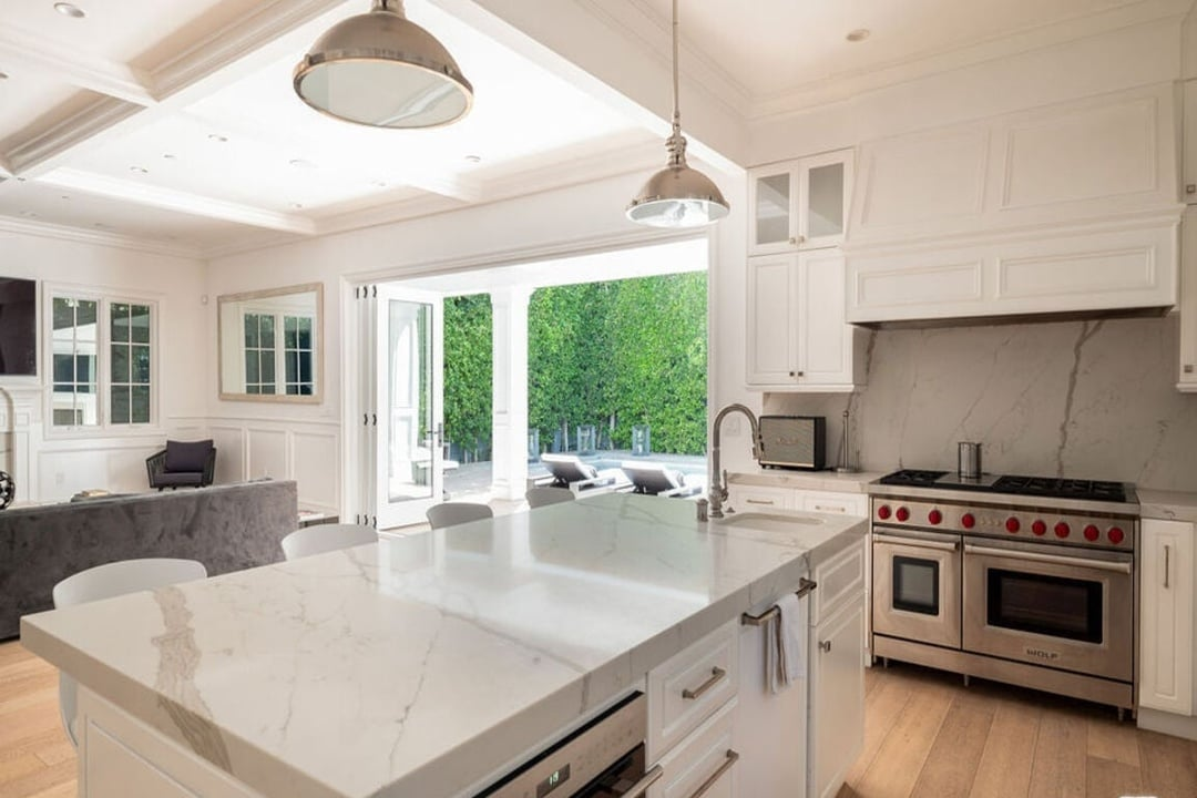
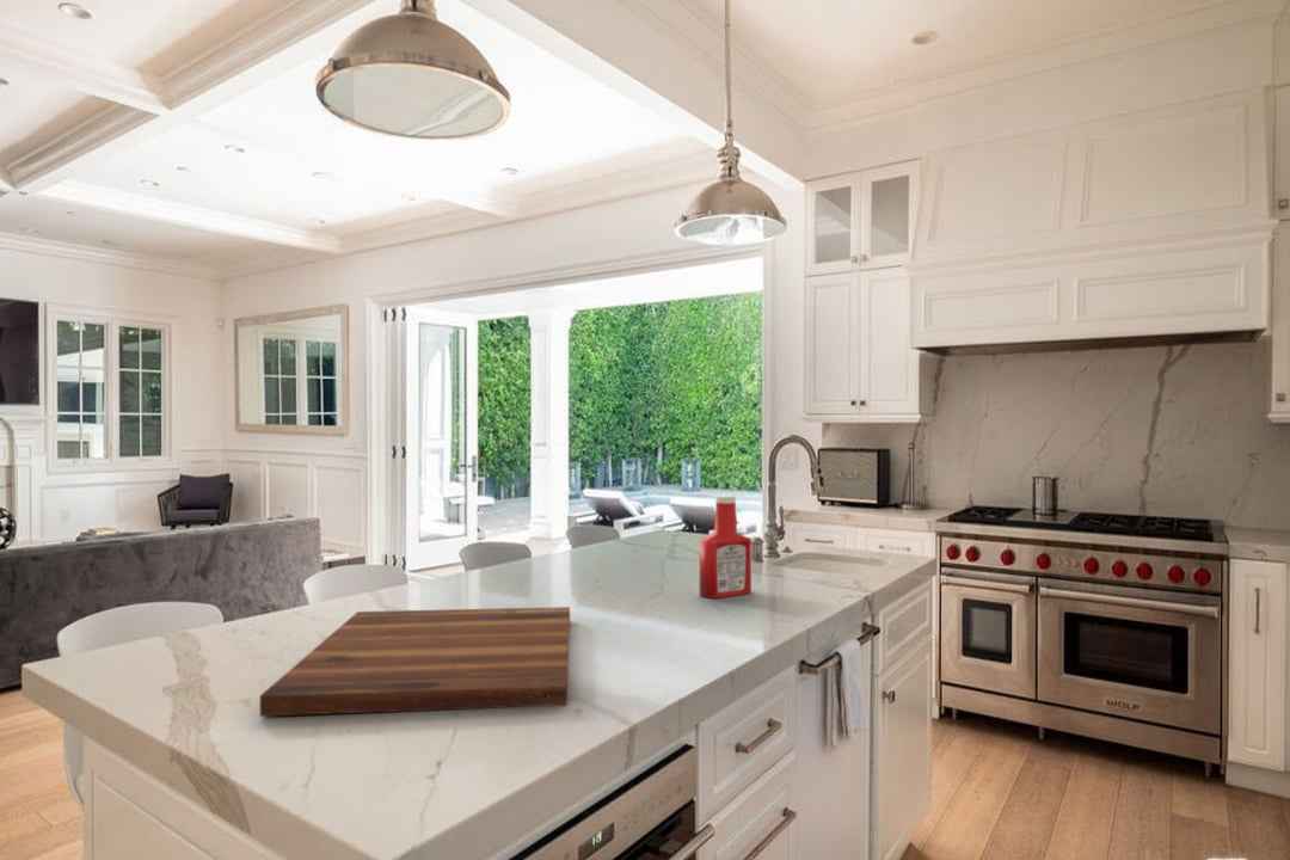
+ soap bottle (725, 543)
+ cutting board (444, 651)
